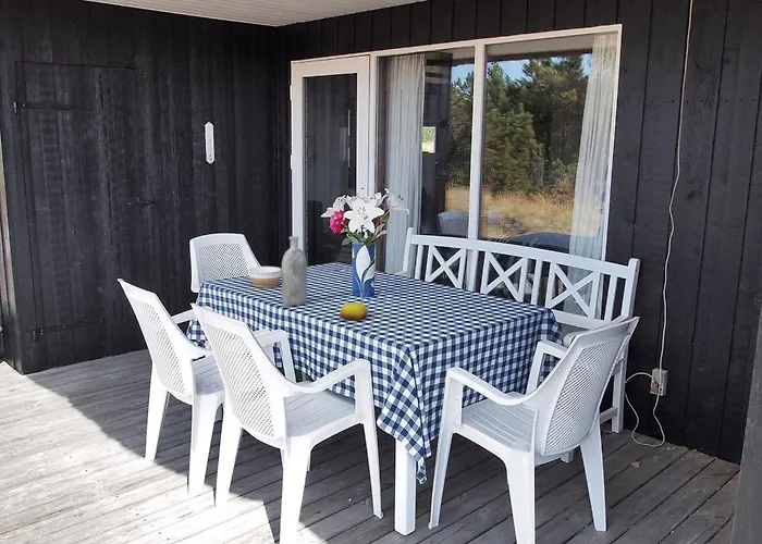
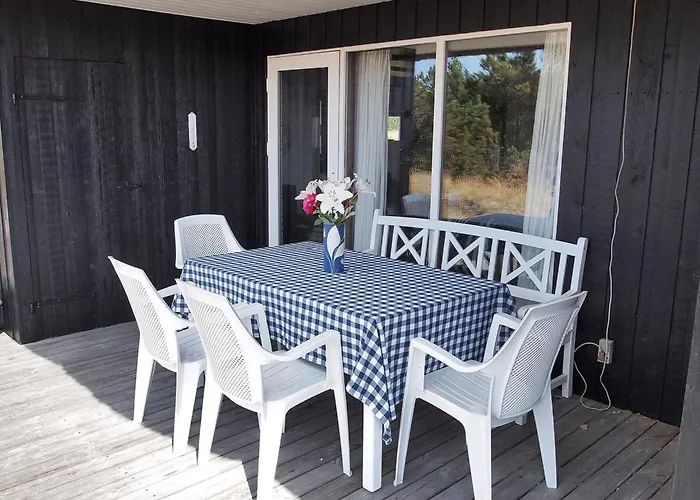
- fruit (353, 309)
- bowl (265, 276)
- bottle (294, 270)
